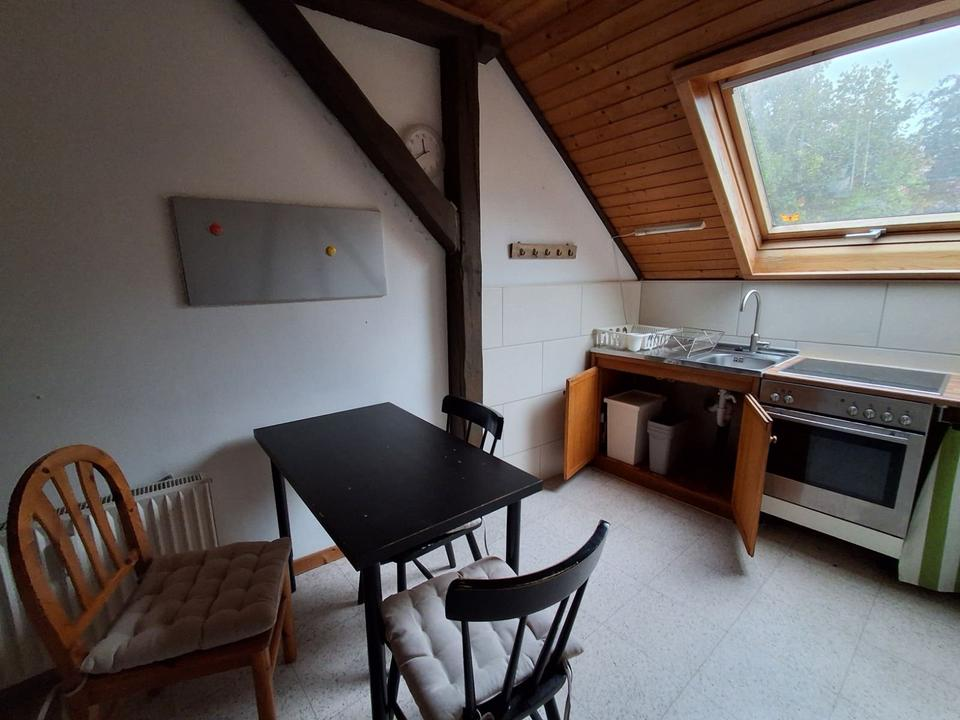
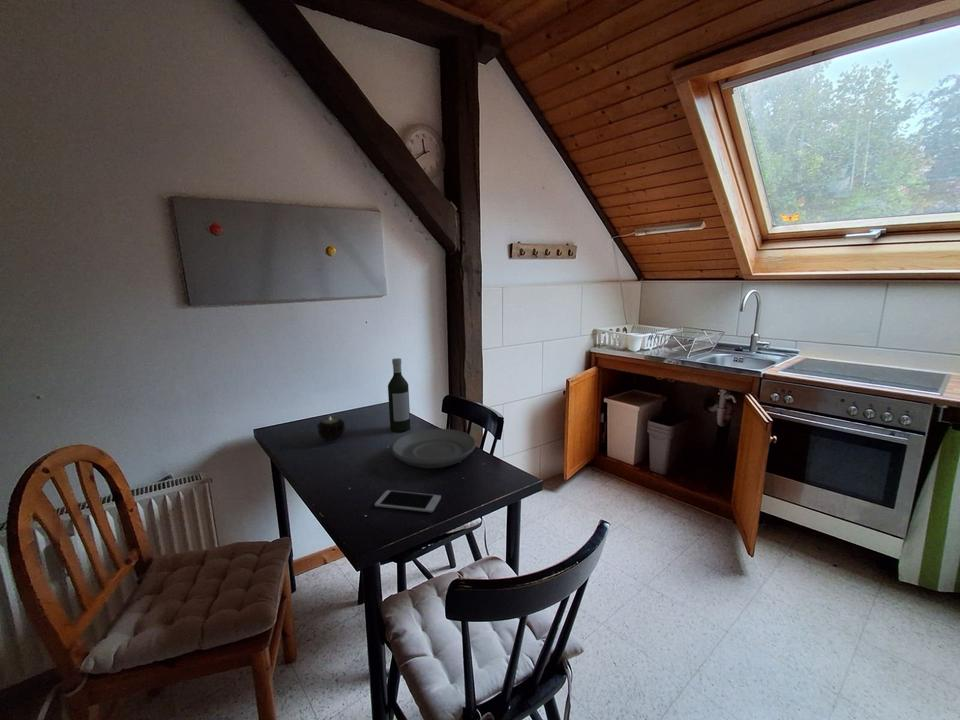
+ cell phone (408, 500)
+ bottle (398, 394)
+ plate (434, 449)
+ candle (331, 428)
